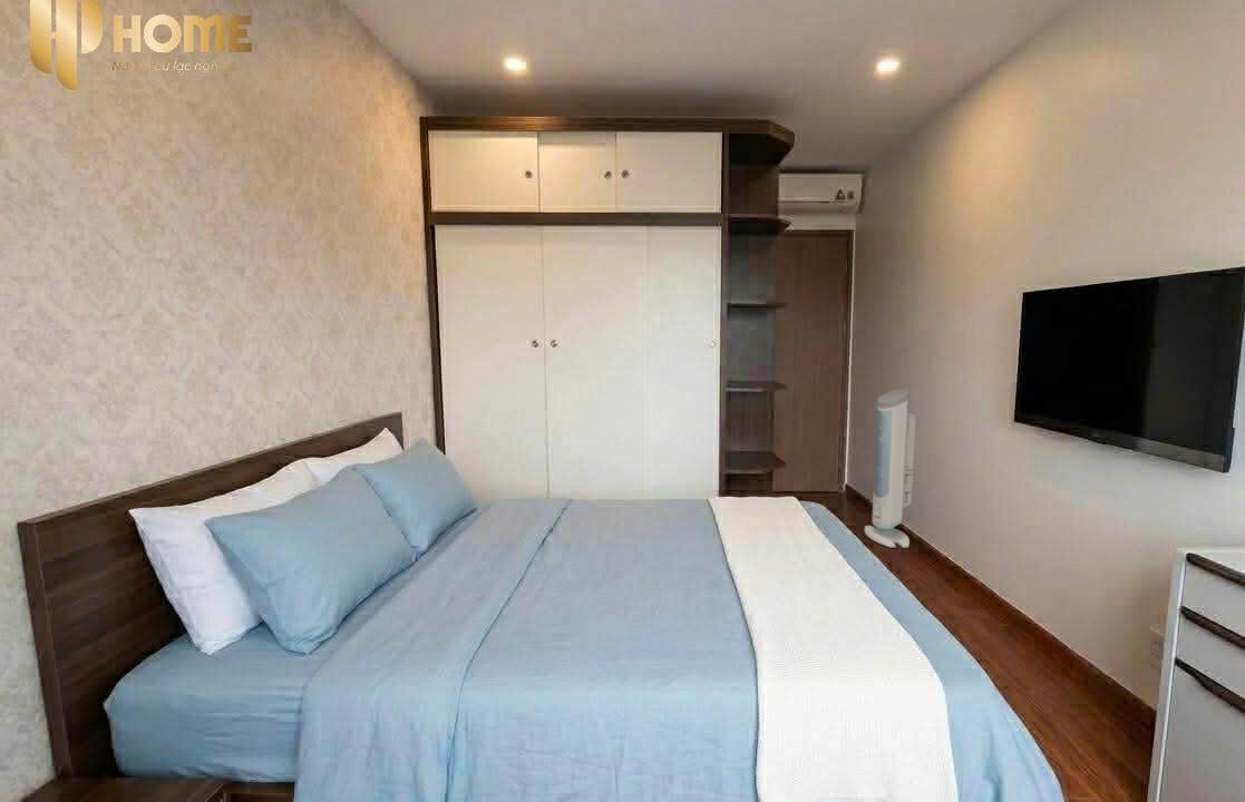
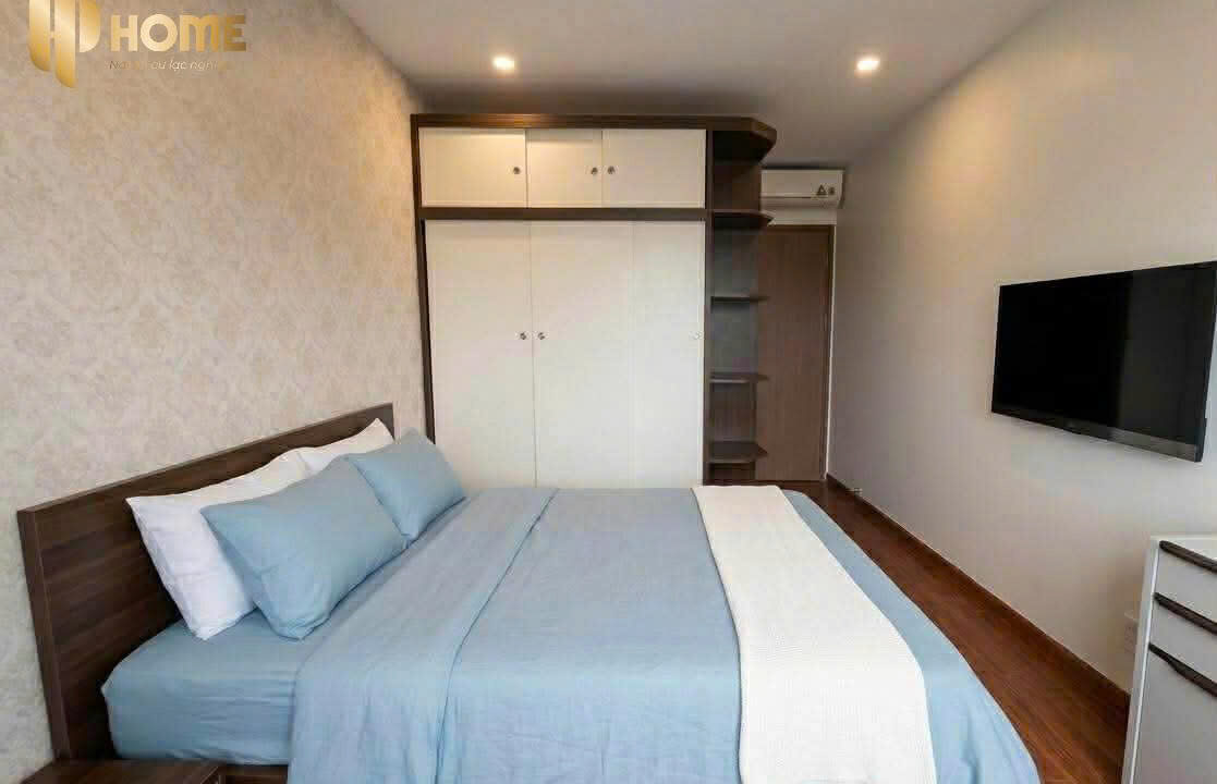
- air purifier (889, 463)
